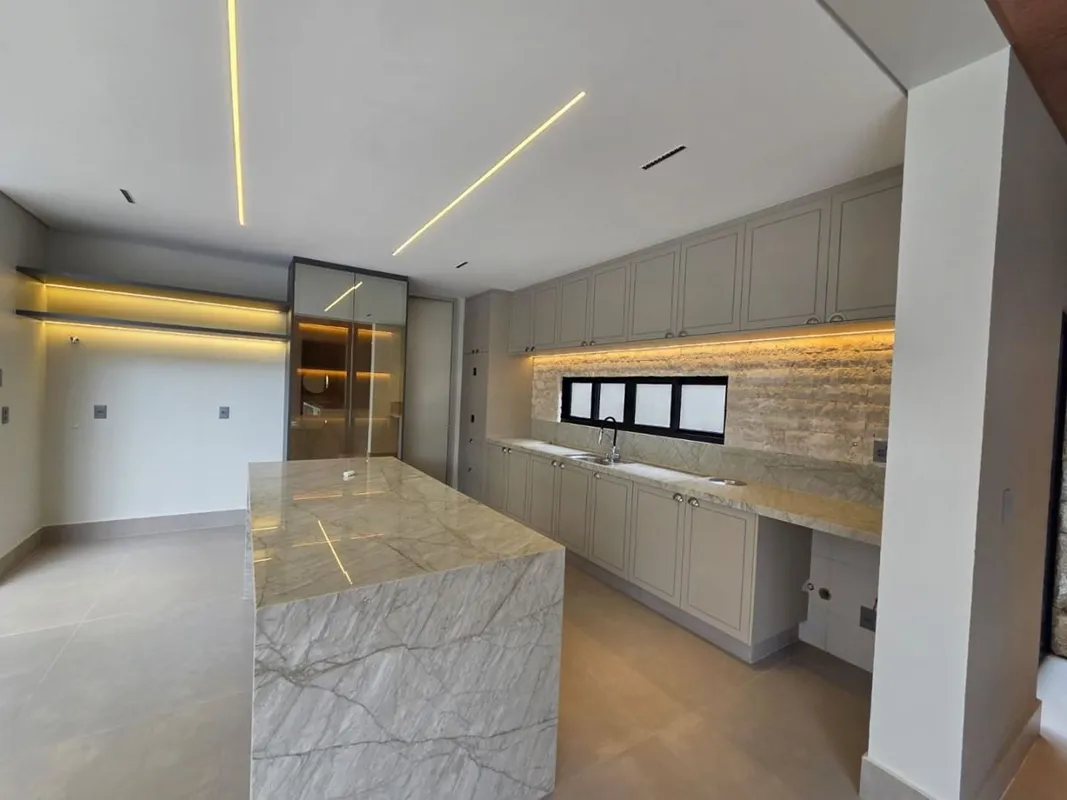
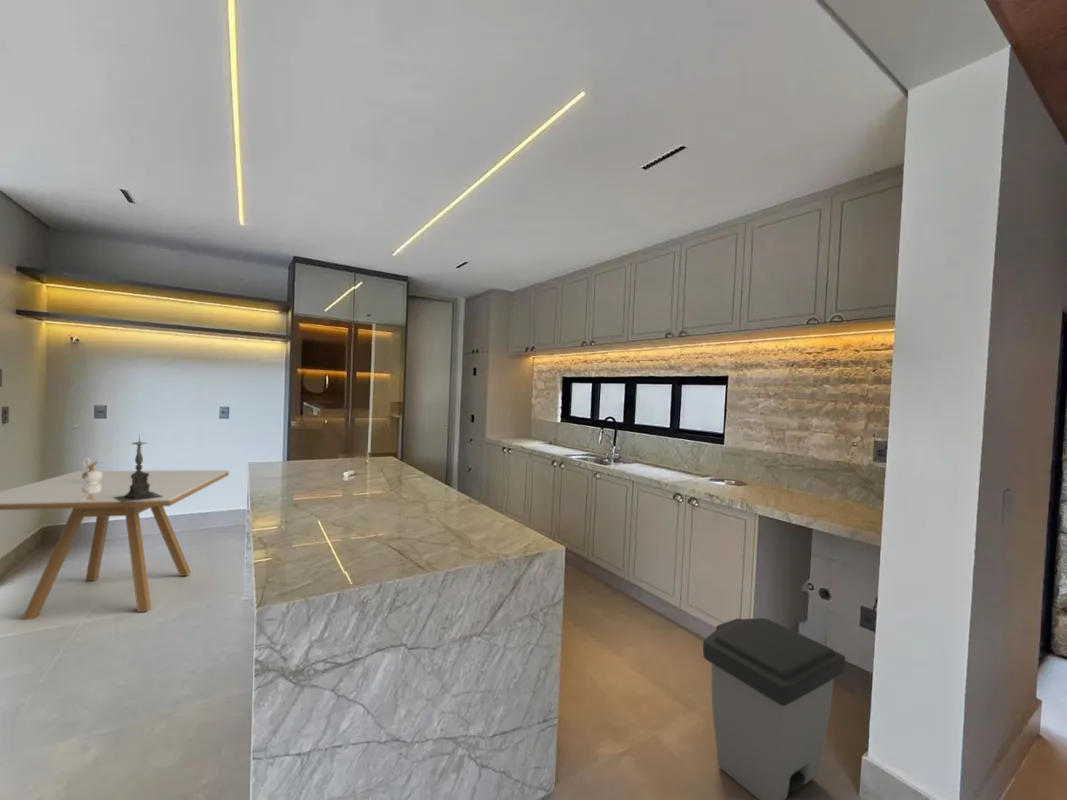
+ dining table (128, 539)
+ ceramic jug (92, 469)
+ trash can (767, 704)
+ candle holder (138, 465)
